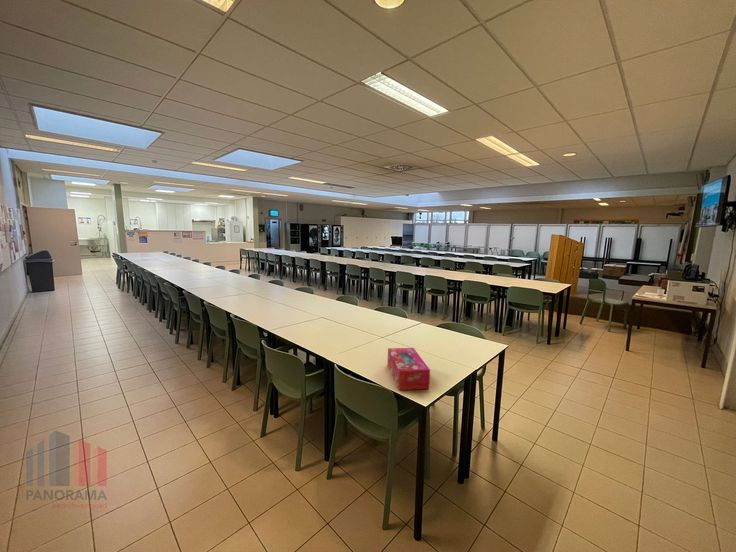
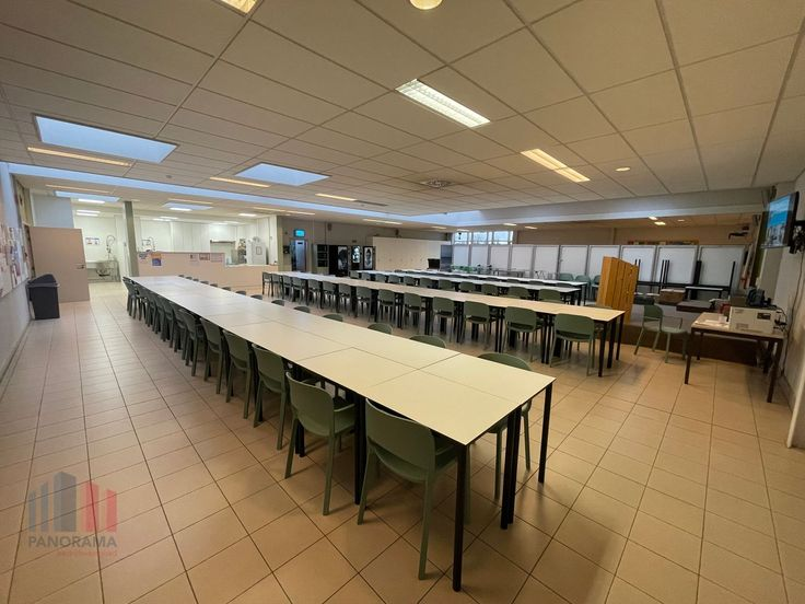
- tissue box (406, 367)
